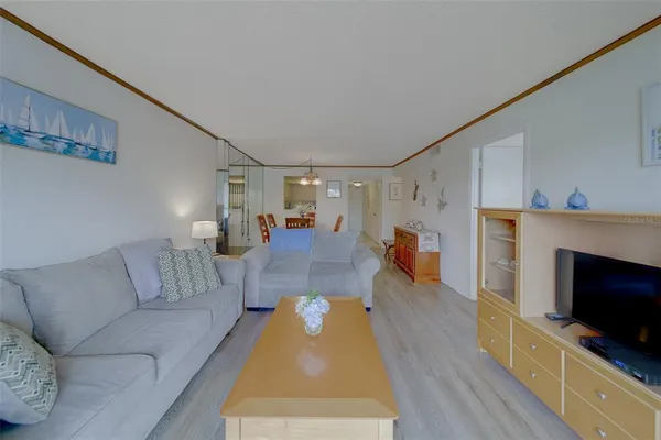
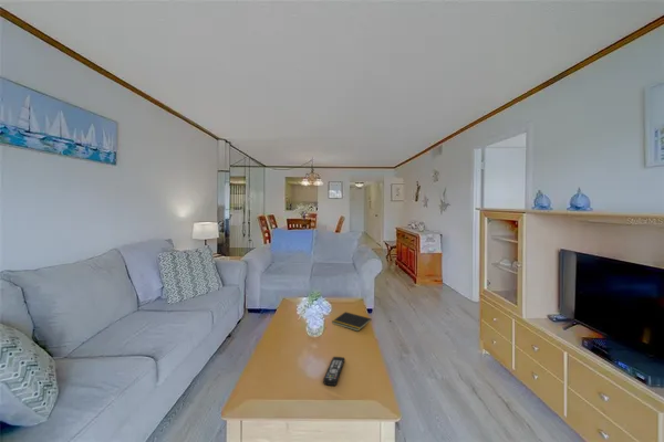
+ notepad (351, 320)
+ remote control (334, 369)
